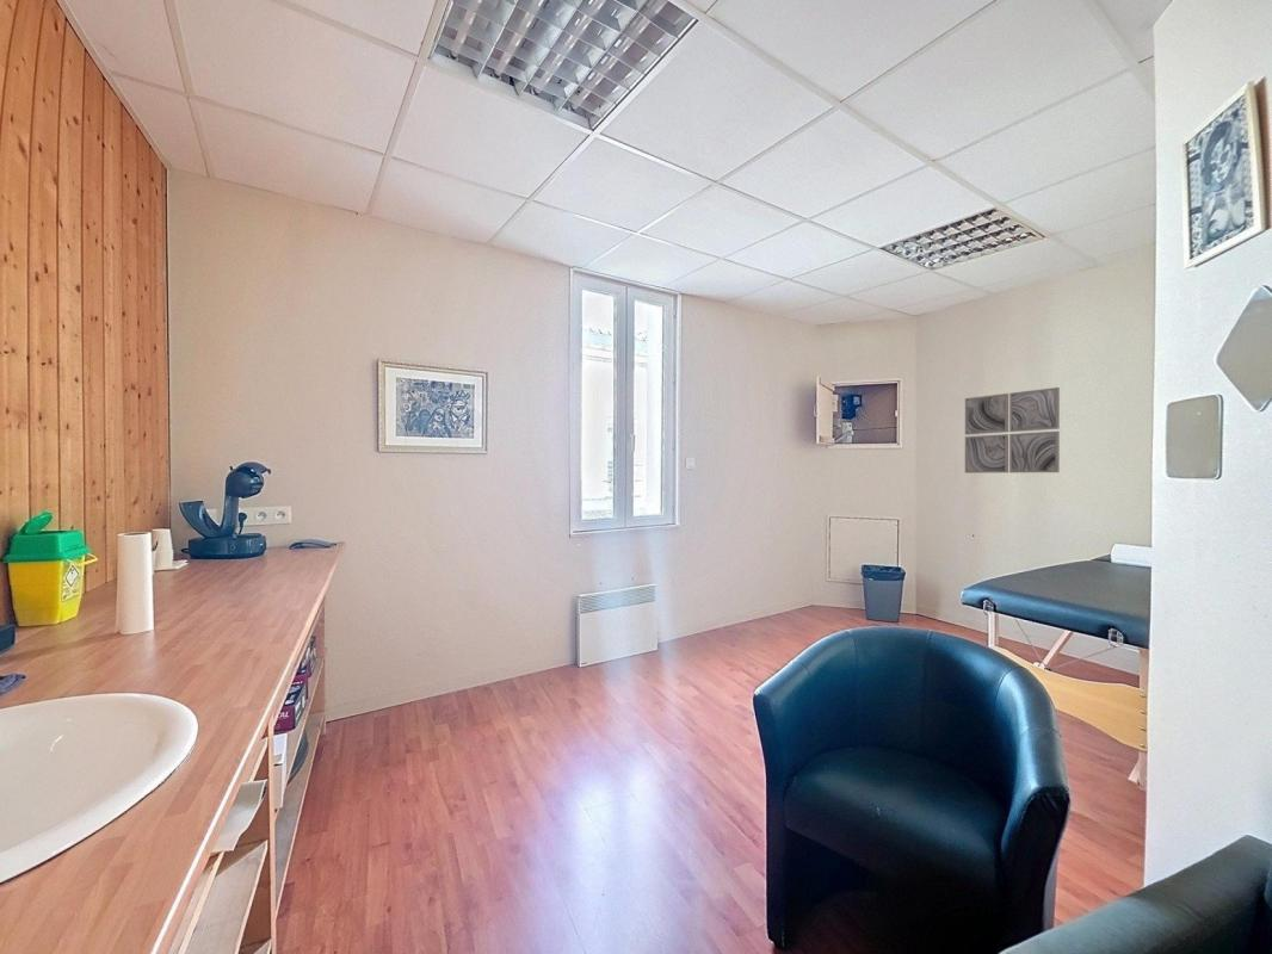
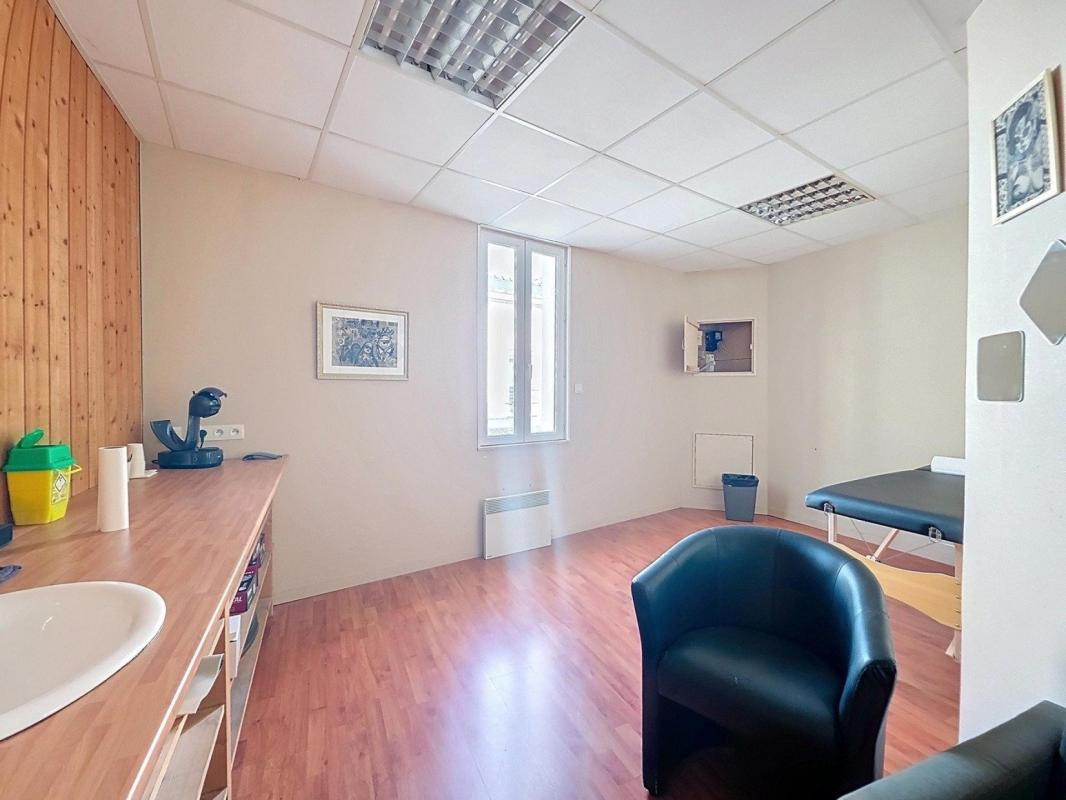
- wall art (1009, 434)
